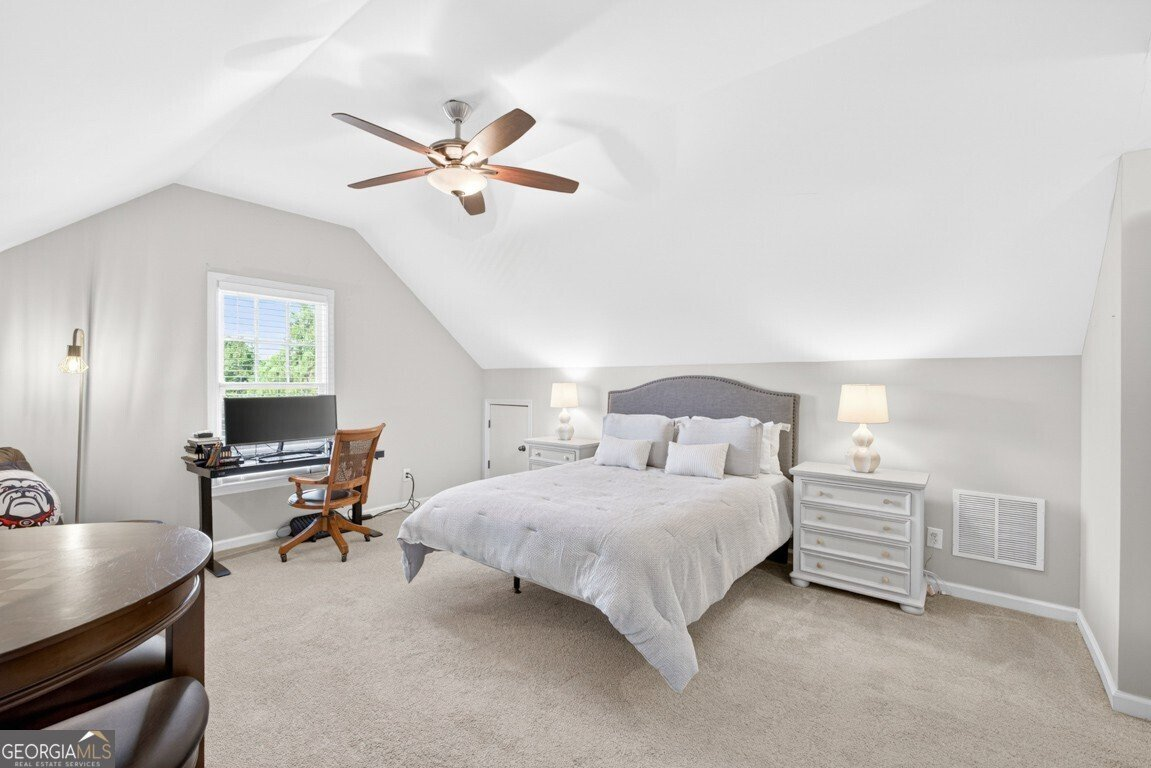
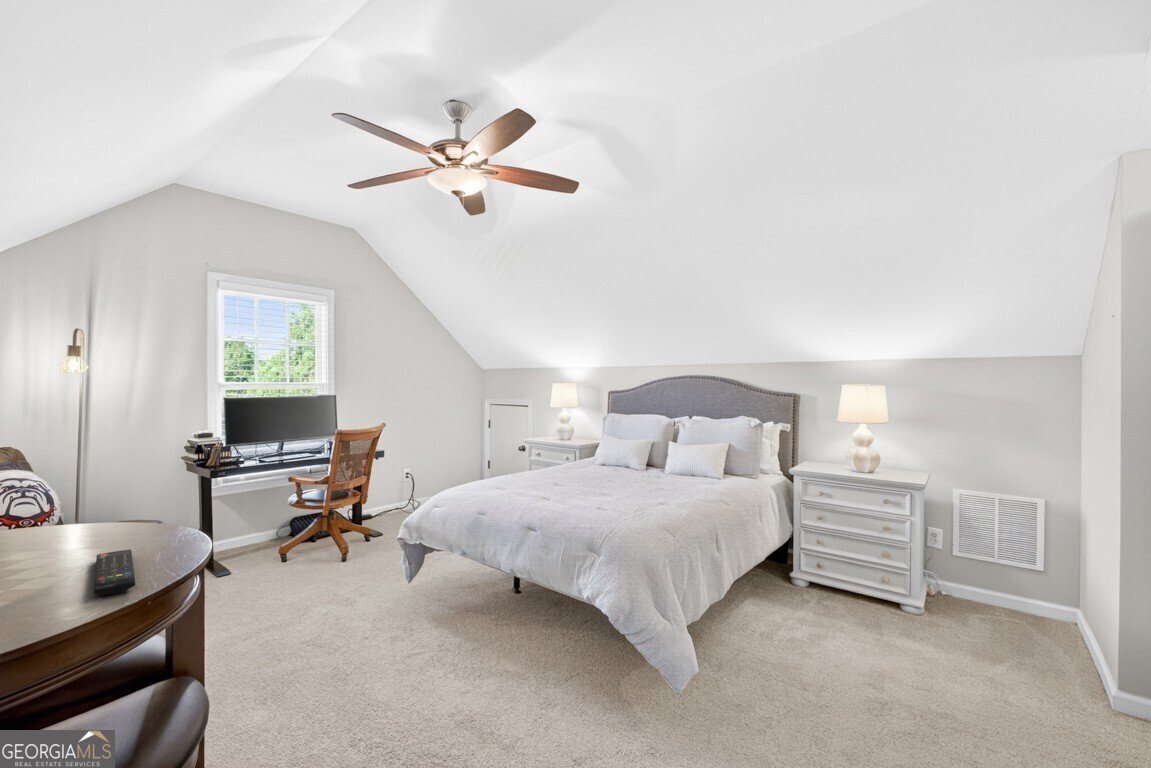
+ remote control (114, 570)
